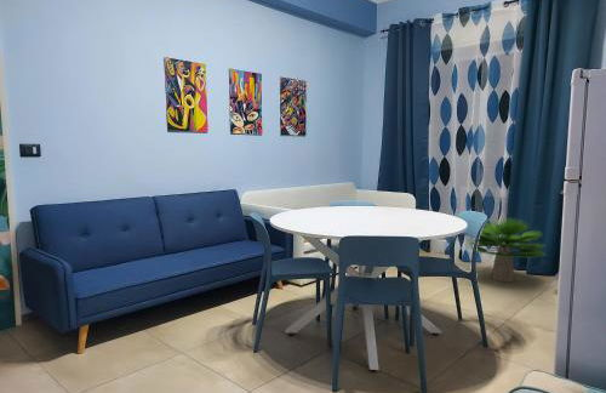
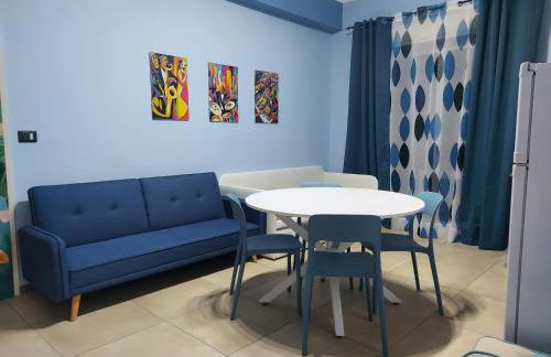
- potted plant (504, 246)
